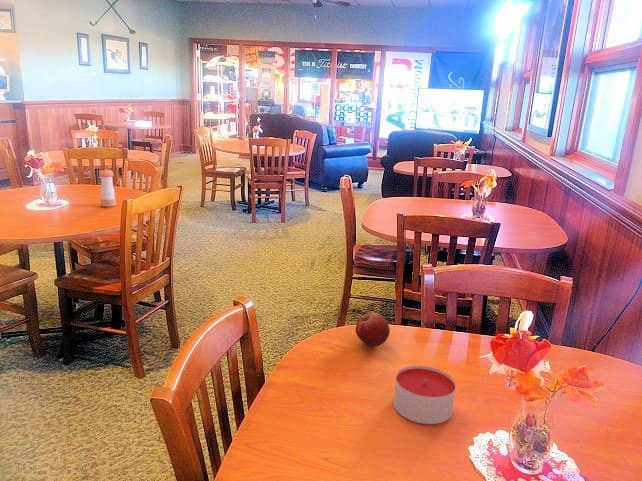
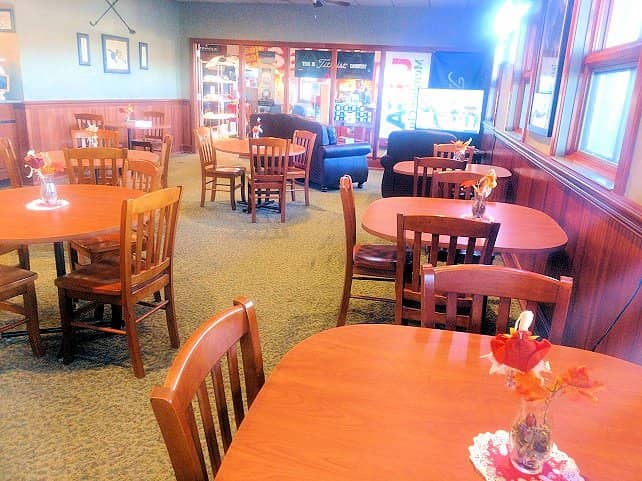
- pepper shaker (107, 187)
- fruit (372, 329)
- candle (424, 392)
